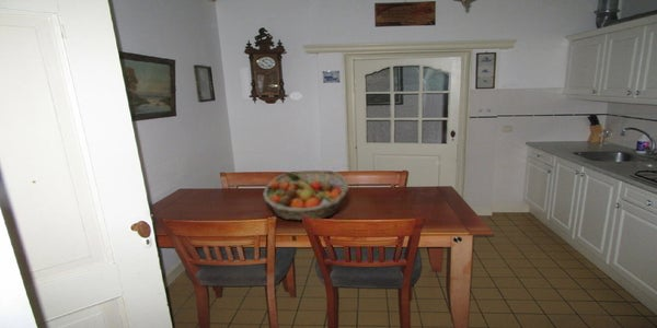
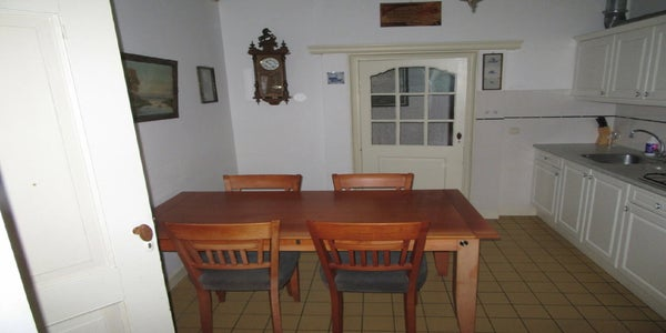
- fruit basket (306, 194)
